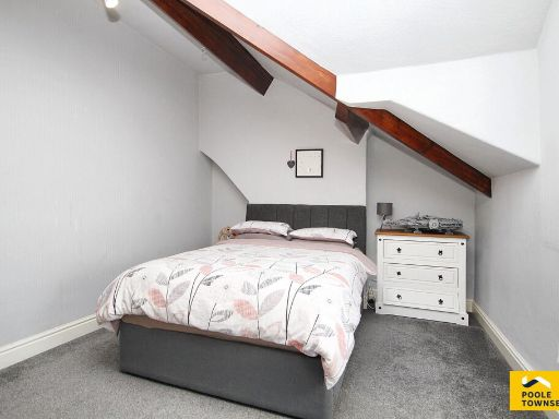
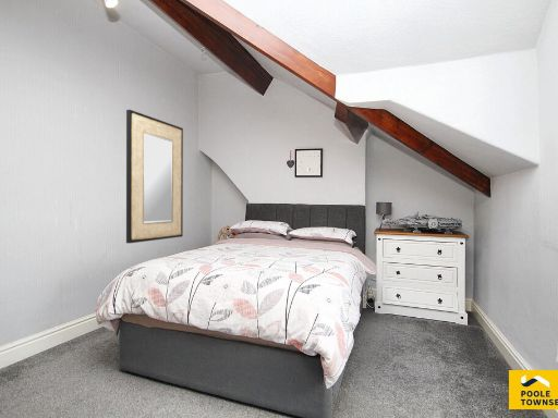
+ home mirror (157, 180)
